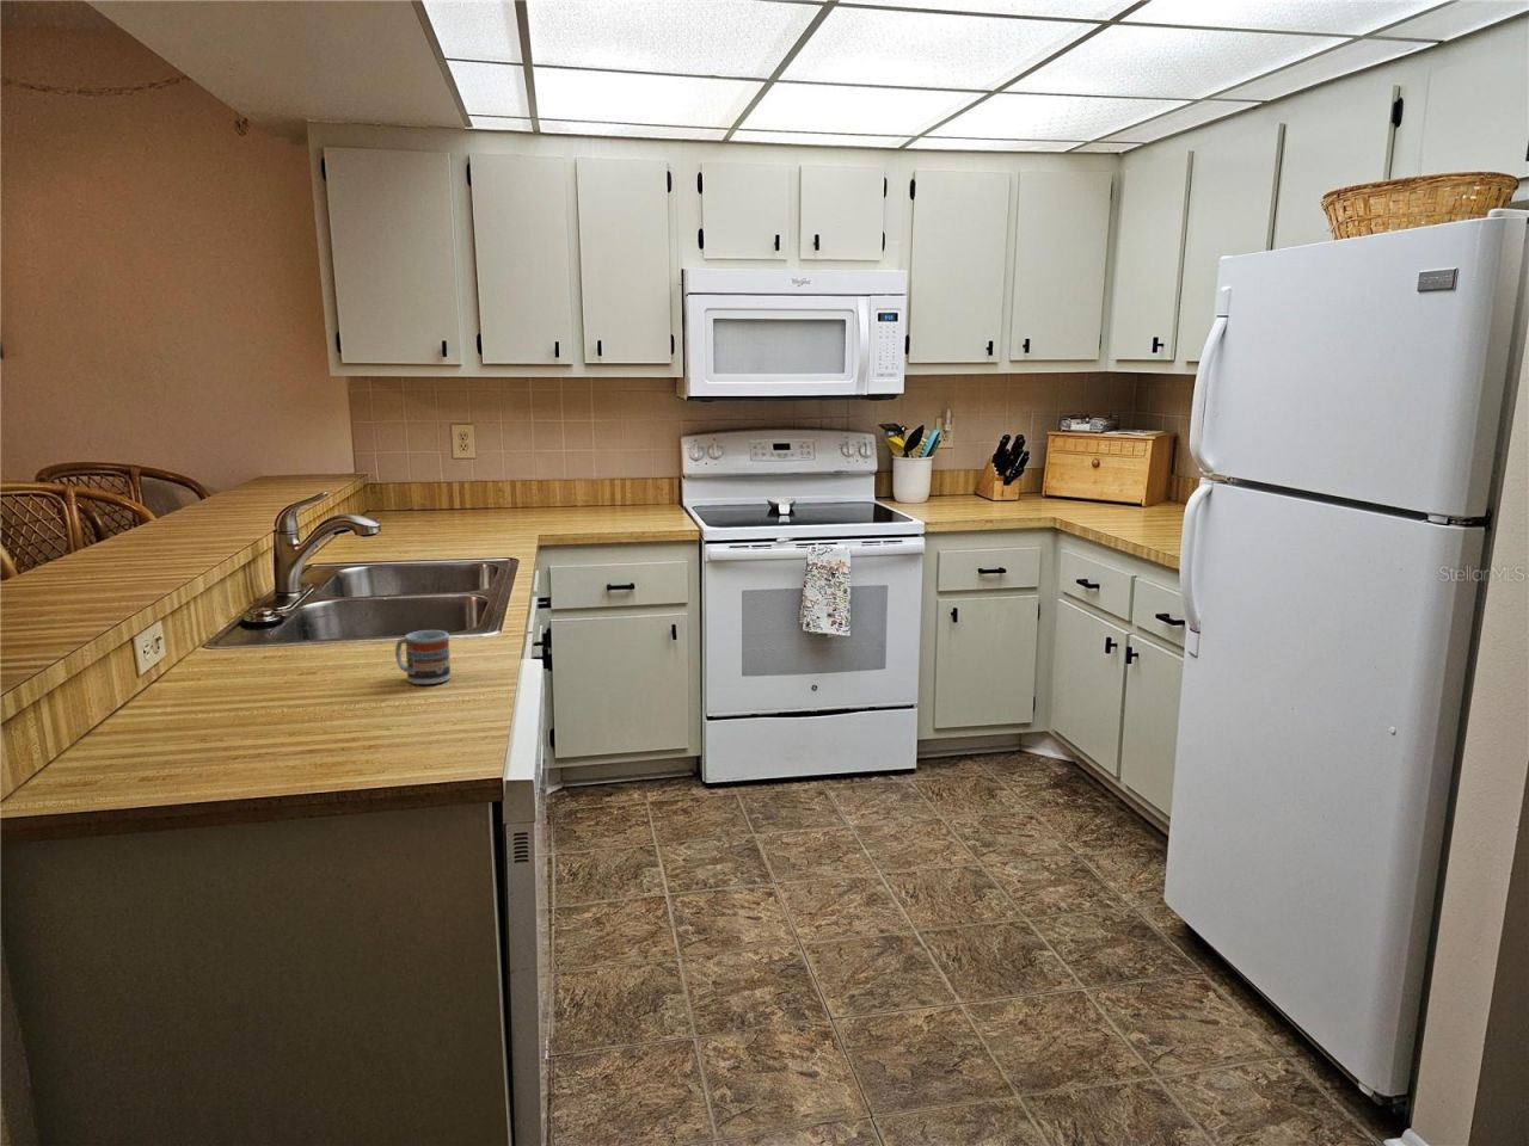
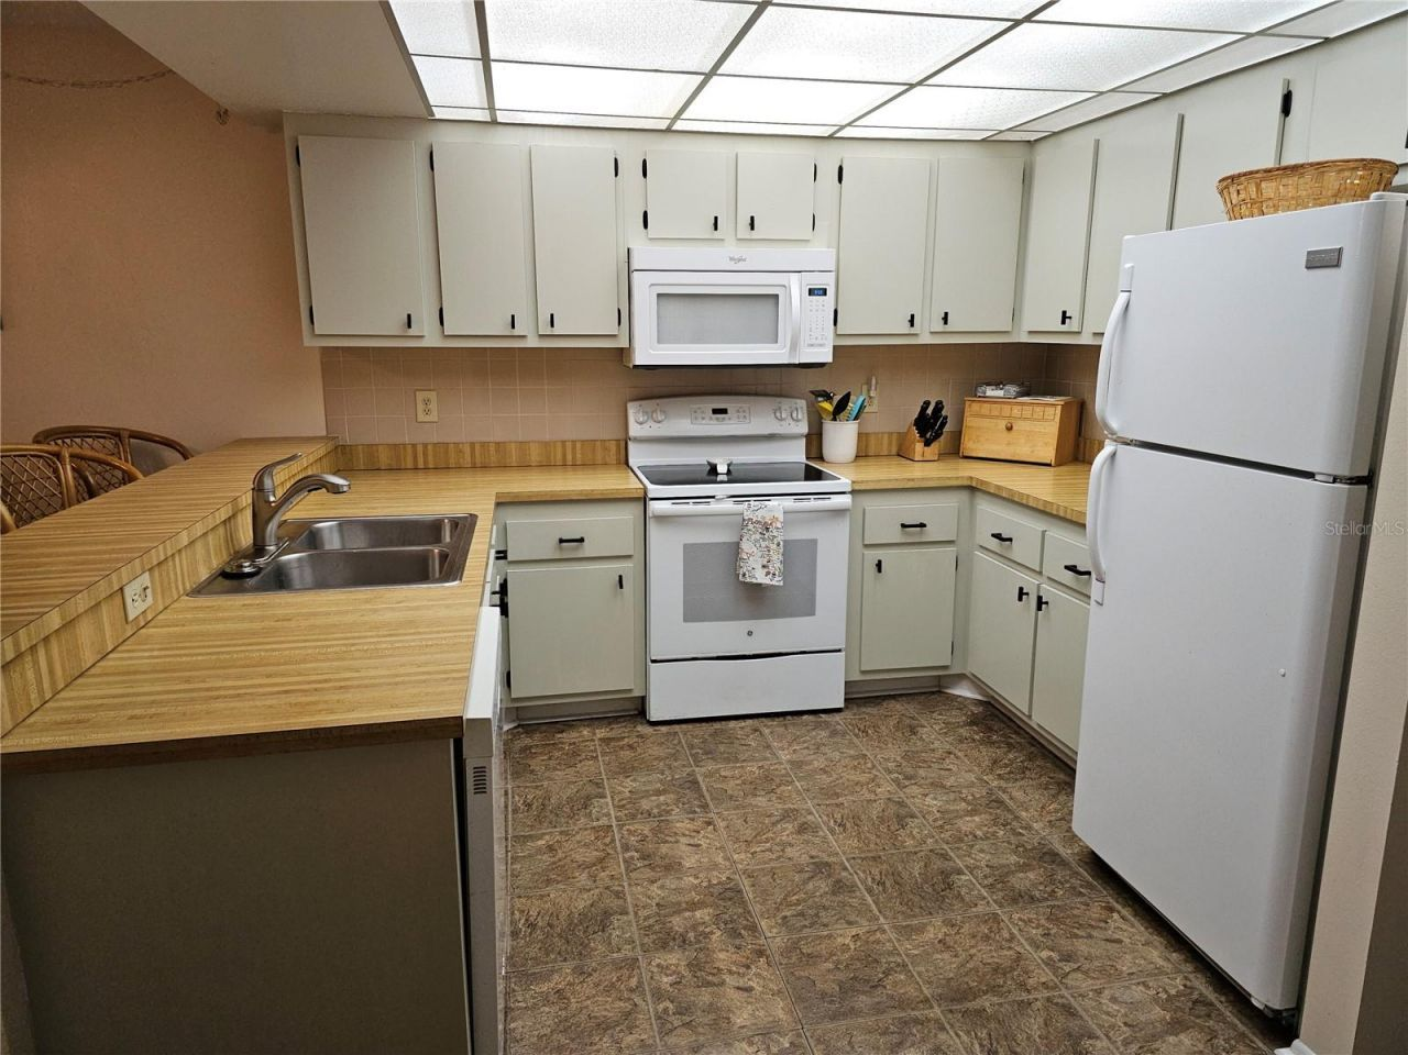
- cup (420, 655)
